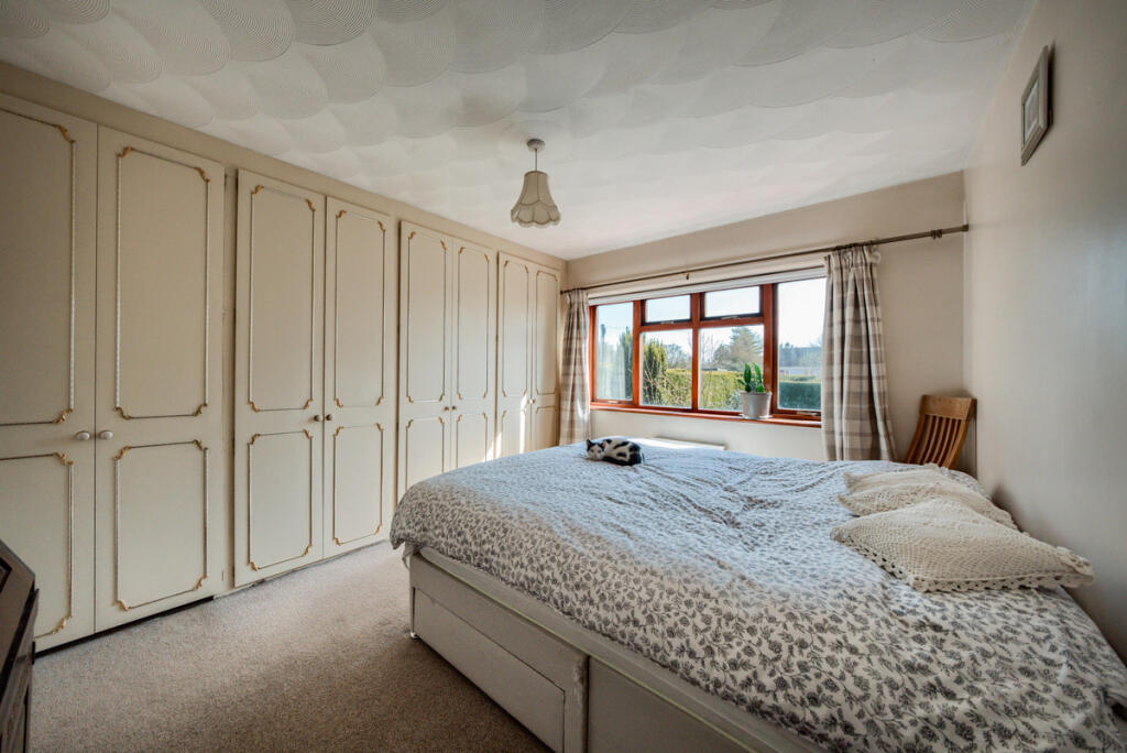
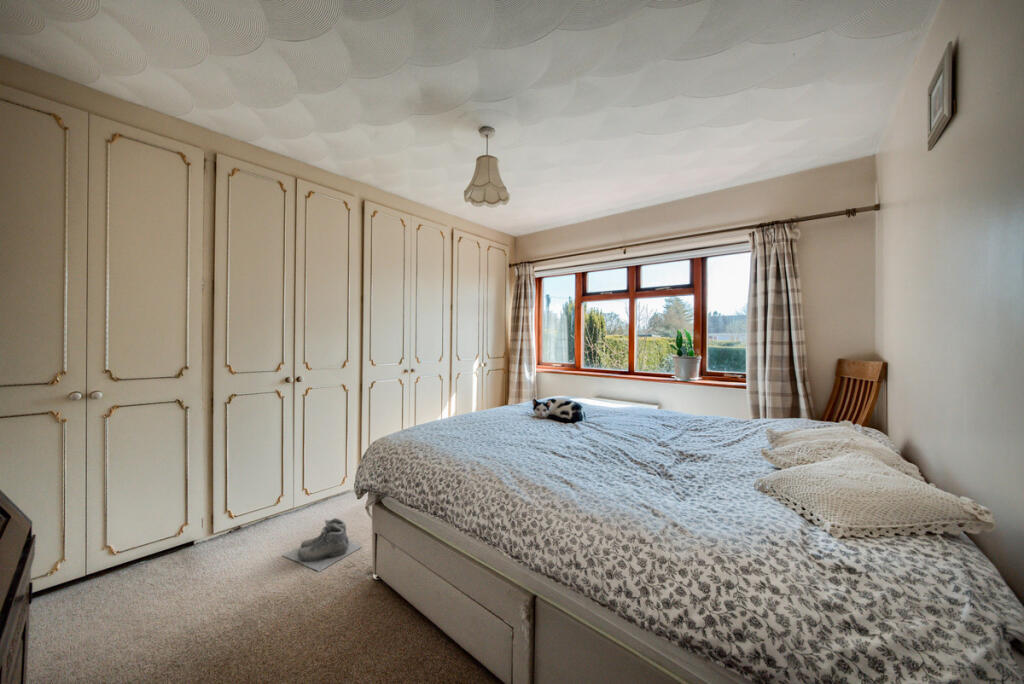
+ boots (323, 536)
